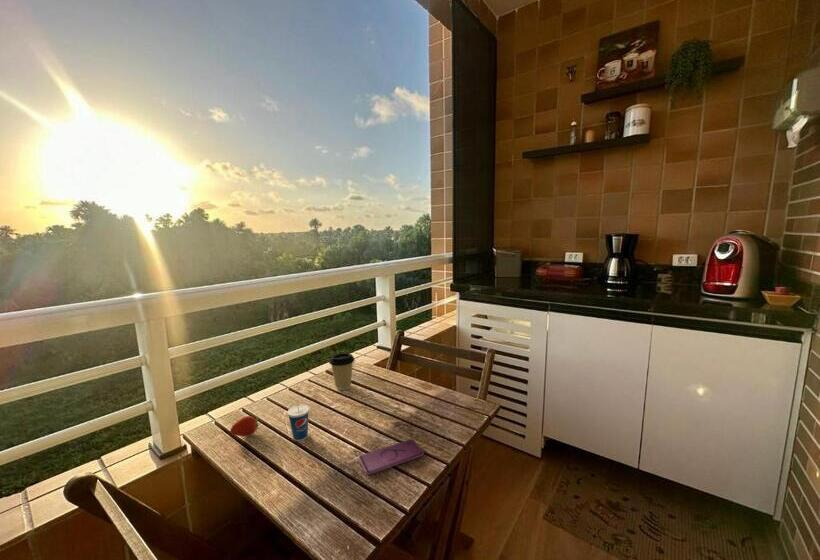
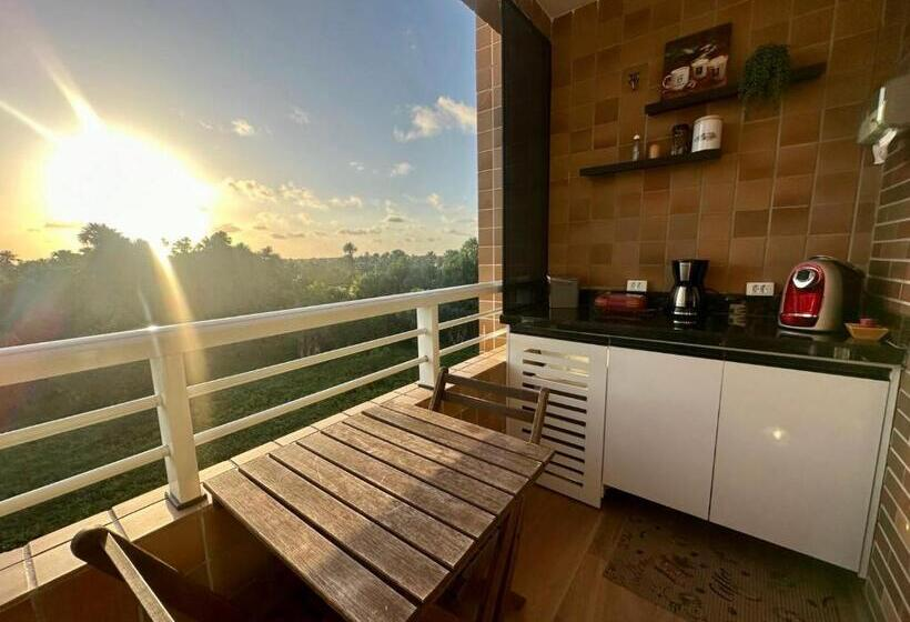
- cup (298, 415)
- coffee cup (342, 371)
- fruit (246, 426)
- smartphone (391, 455)
